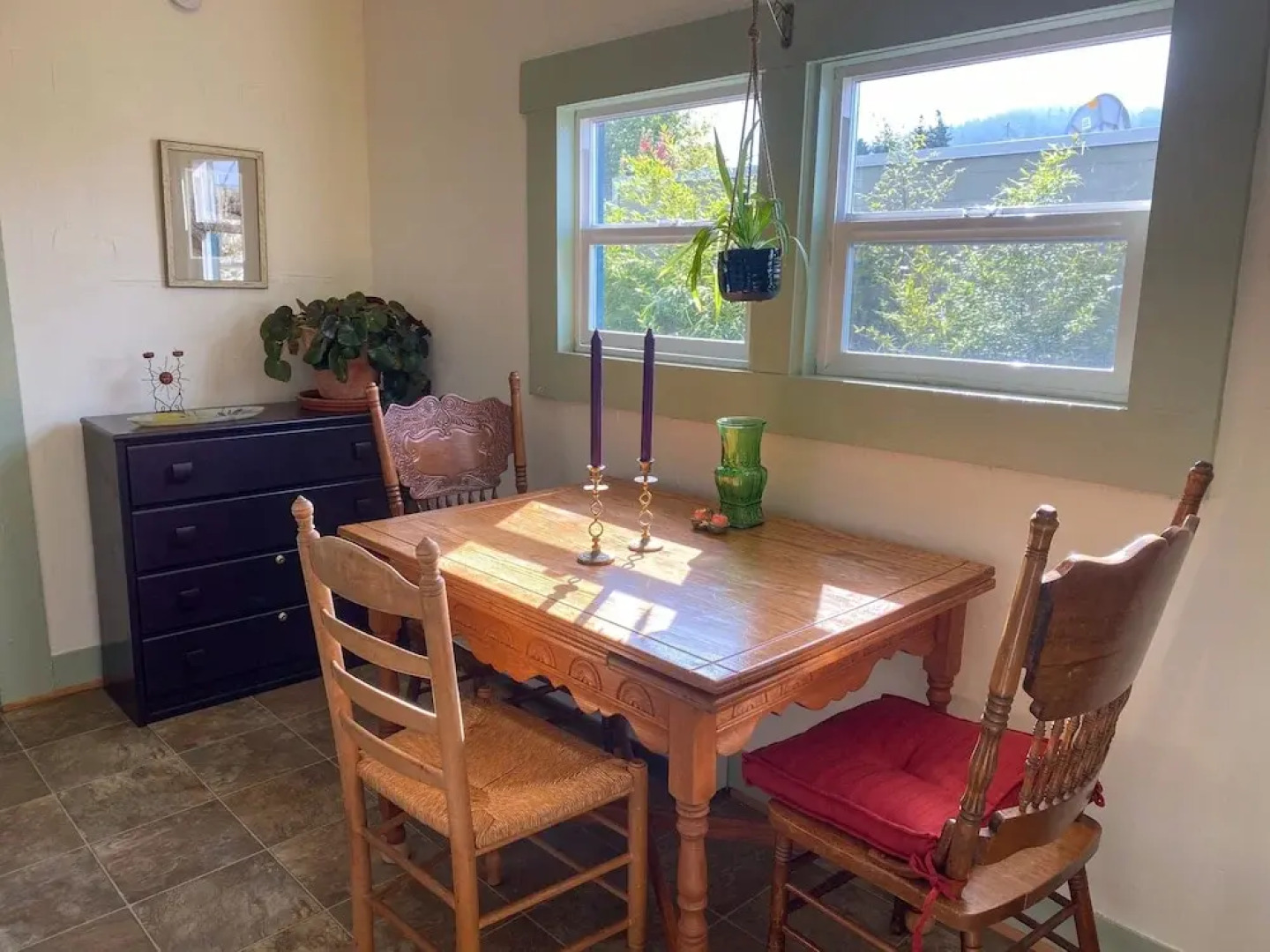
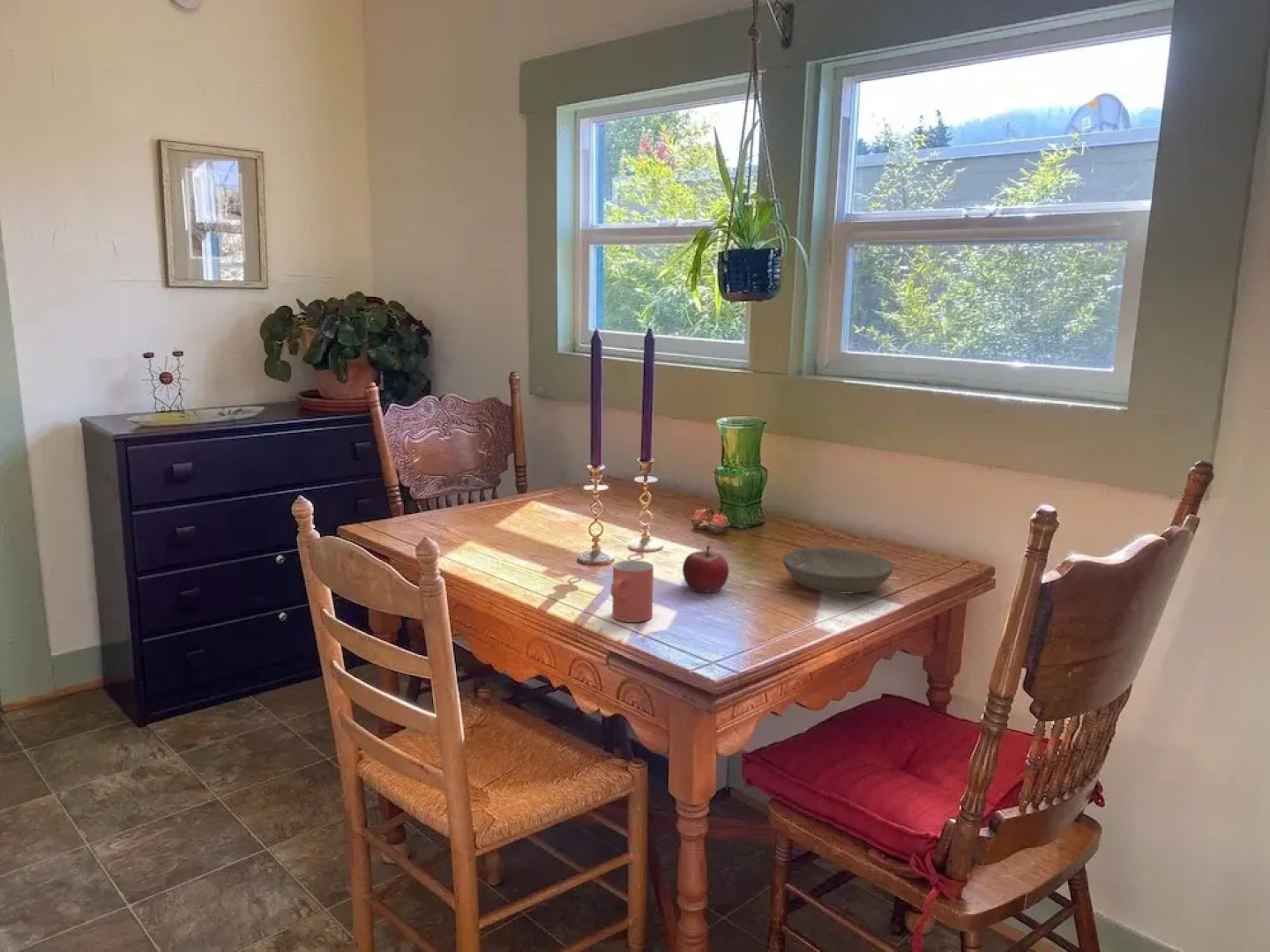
+ bowl (836, 572)
+ fruit (706, 567)
+ cup (628, 592)
